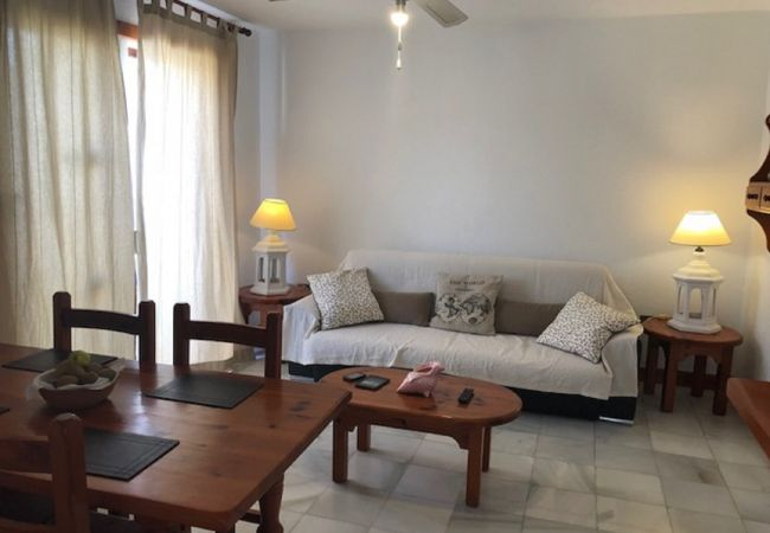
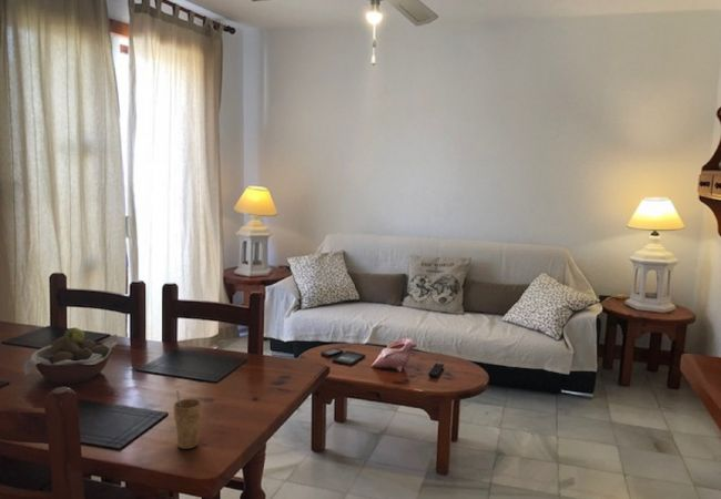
+ cup (187, 418)
